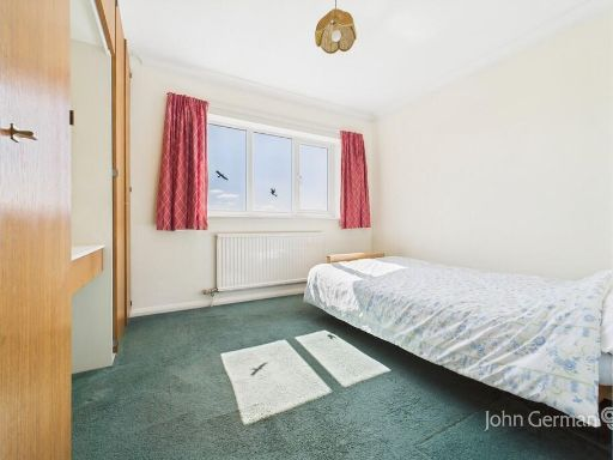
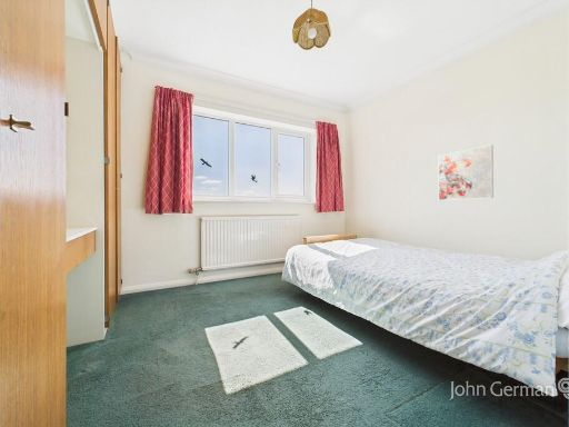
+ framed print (463, 175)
